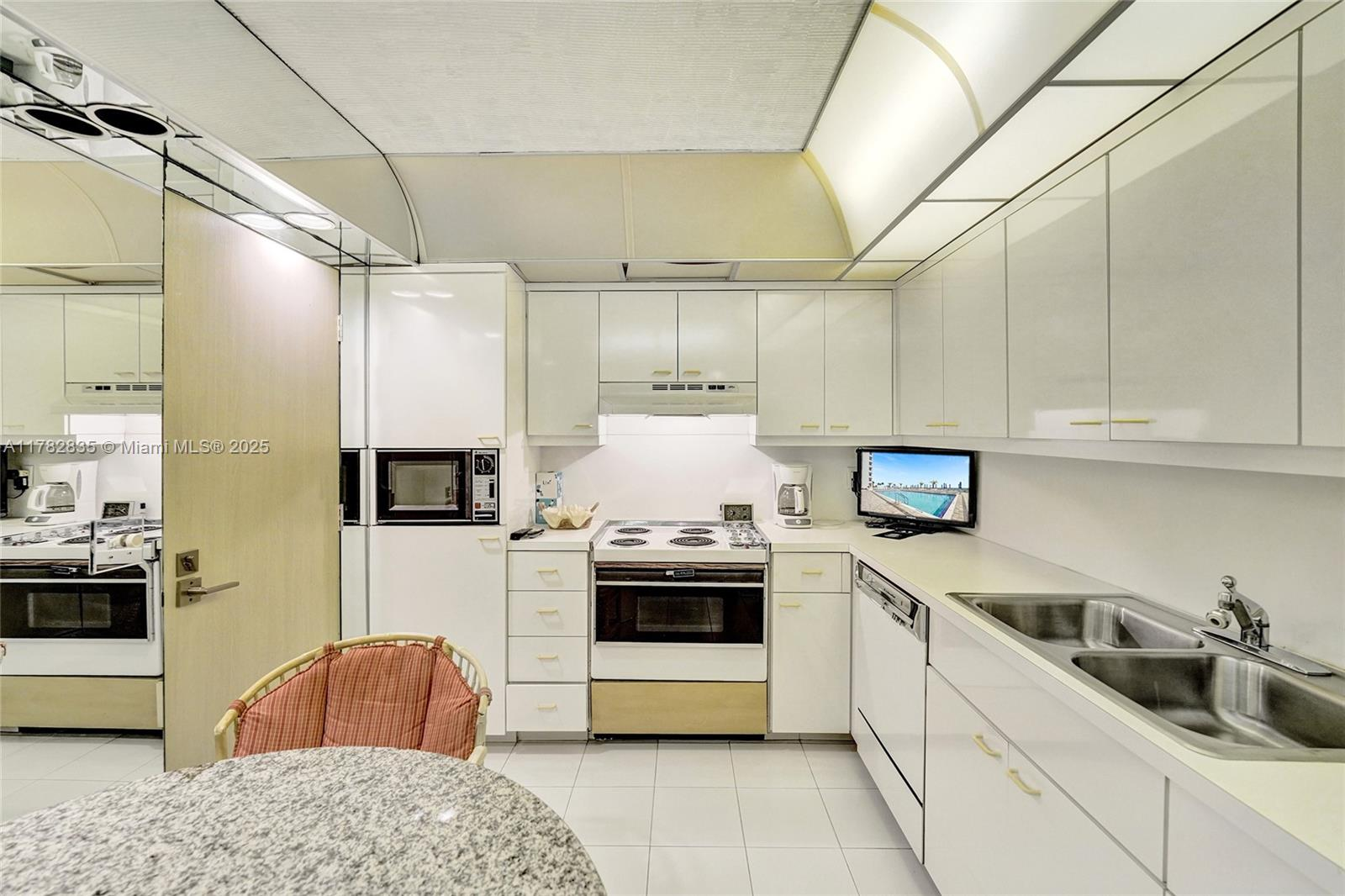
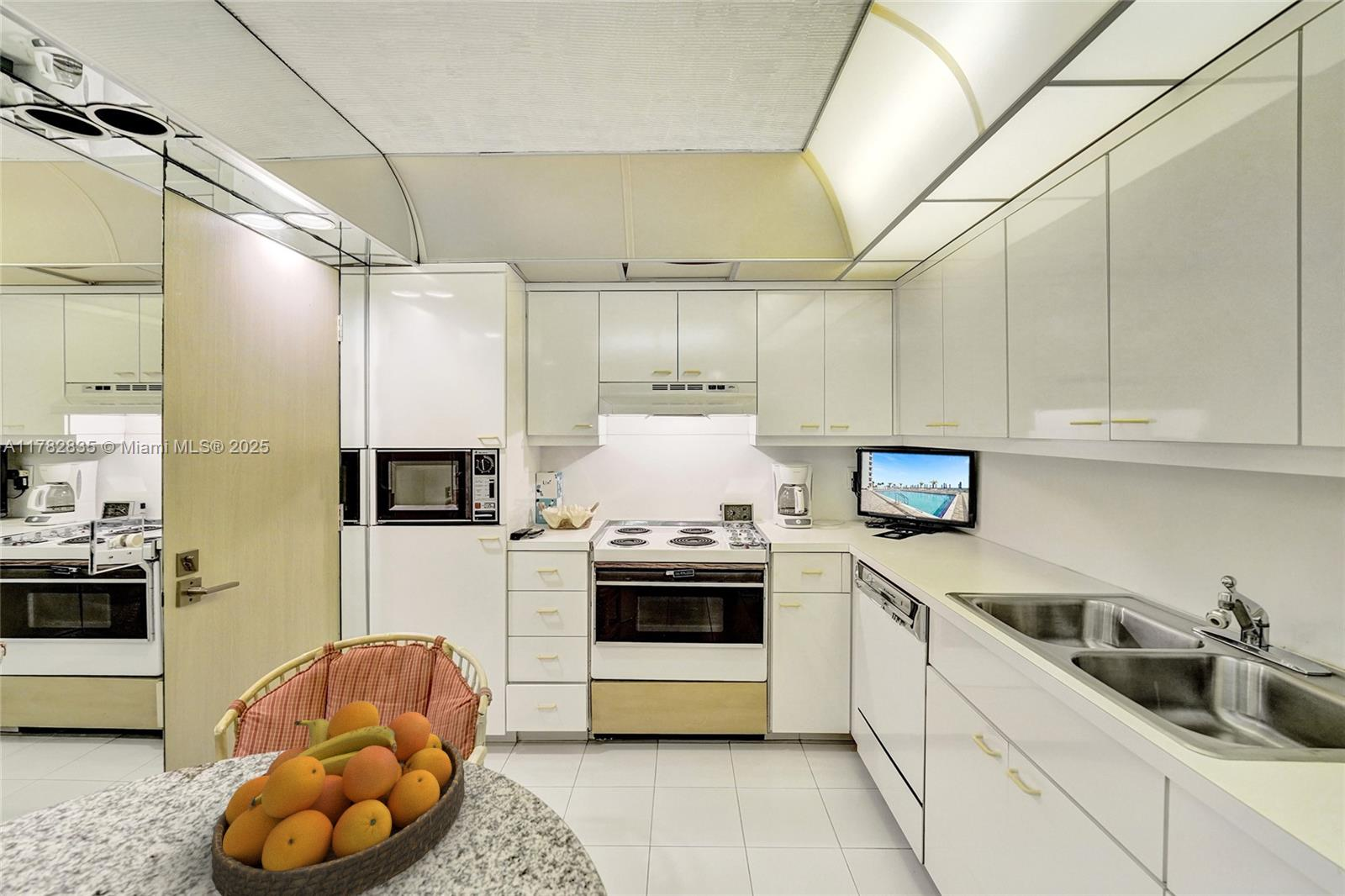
+ fruit bowl (351, 773)
